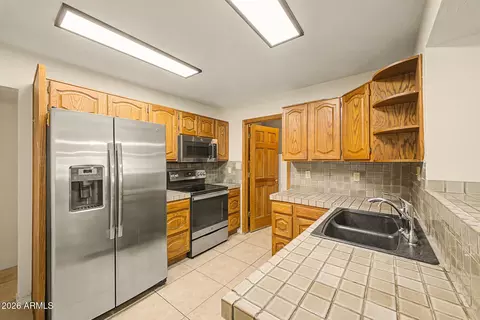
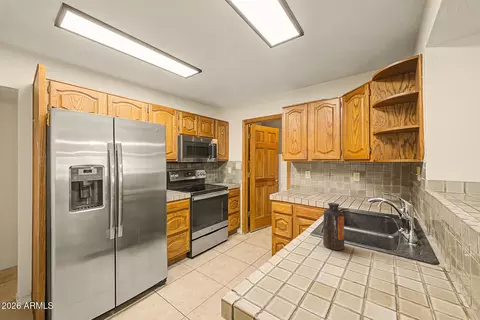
+ bottle (333, 224)
